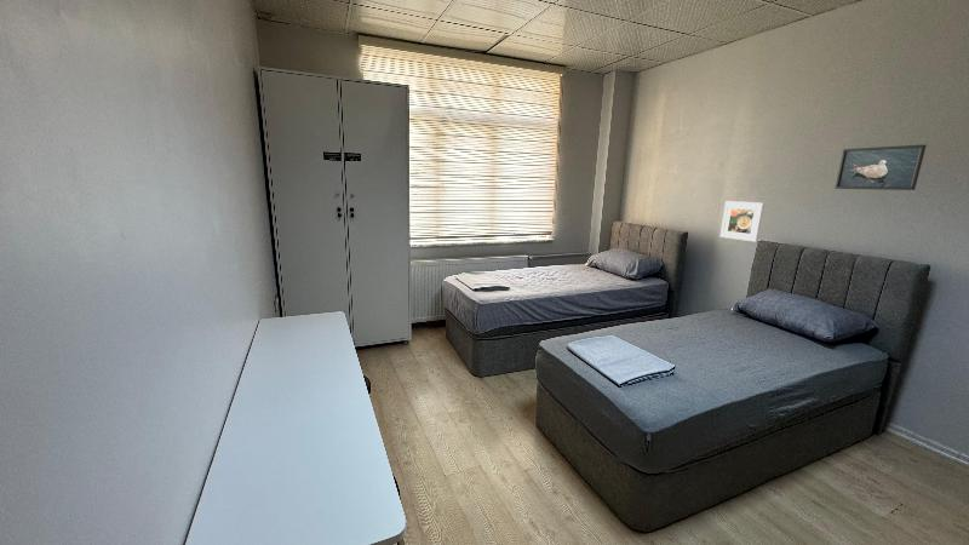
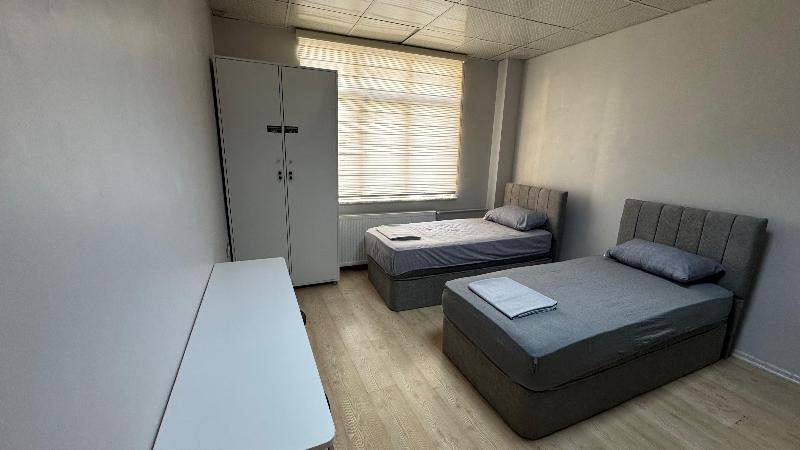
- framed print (740, 220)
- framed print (877, 168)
